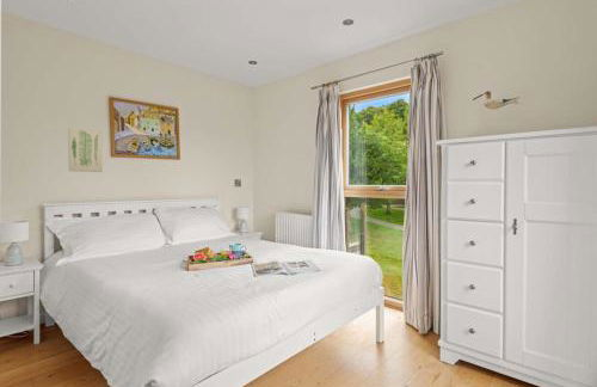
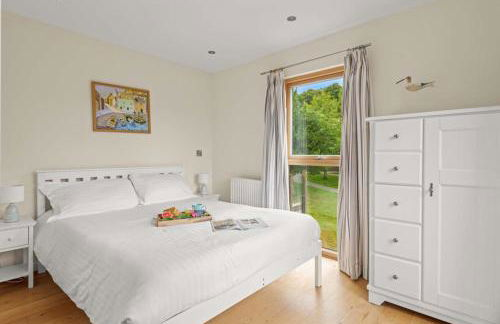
- wall art (85, 150)
